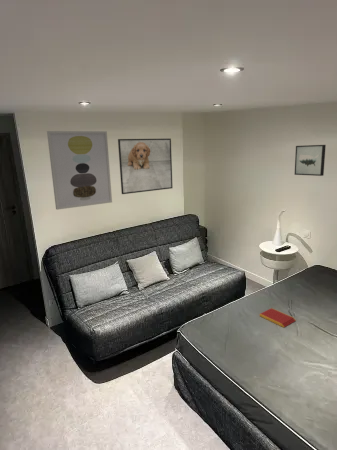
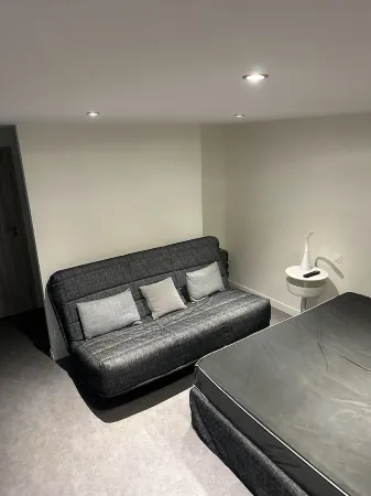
- wall art (309, 160)
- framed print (147, 165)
- wall art (82, 169)
- book (277, 317)
